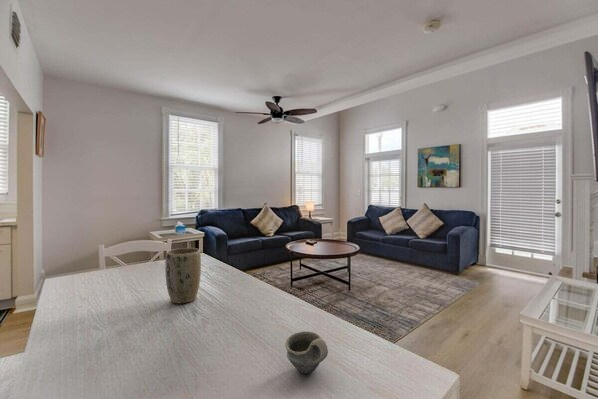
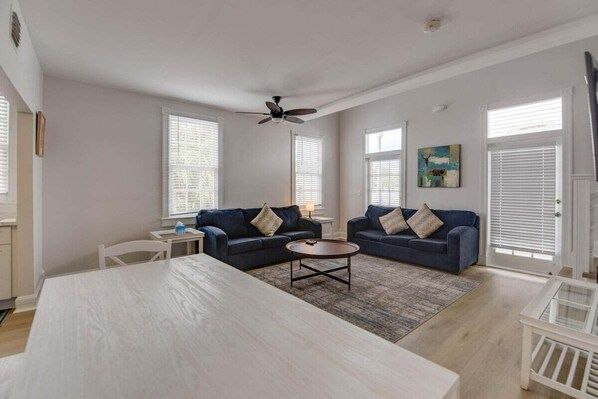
- cup (305, 352)
- plant pot (183, 275)
